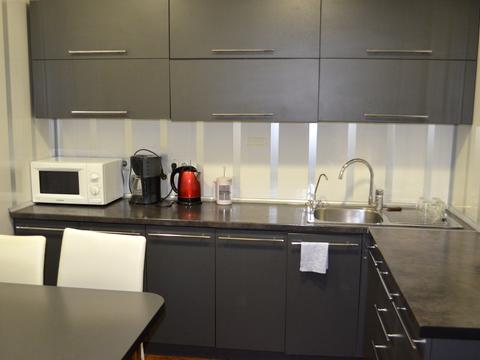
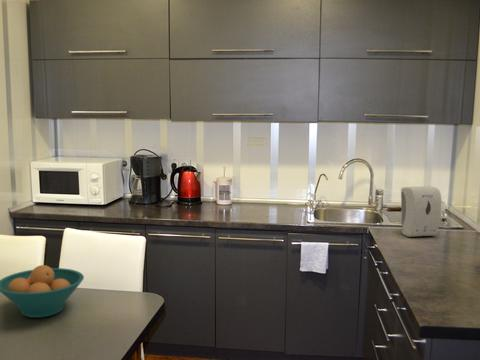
+ soap dispenser (419, 211)
+ fruit bowl (41, 288)
